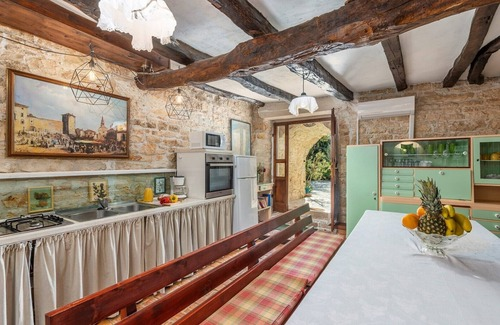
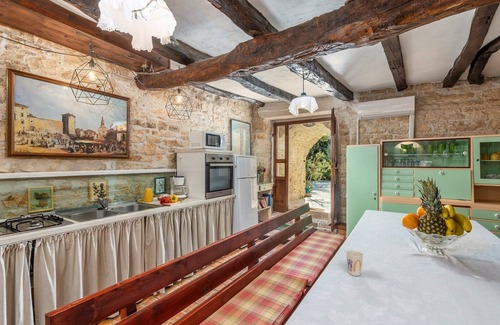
+ cup (354, 263)
